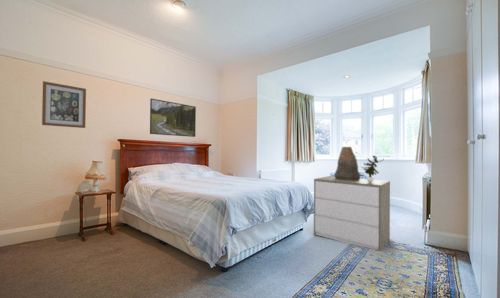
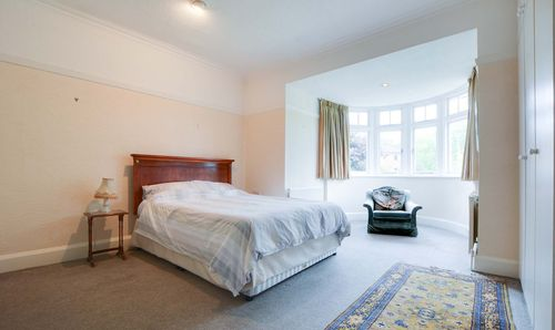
- decorative urn (346, 162)
- dresser (351, 208)
- potted plant (373, 168)
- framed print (174, 119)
- wall art (65, 105)
